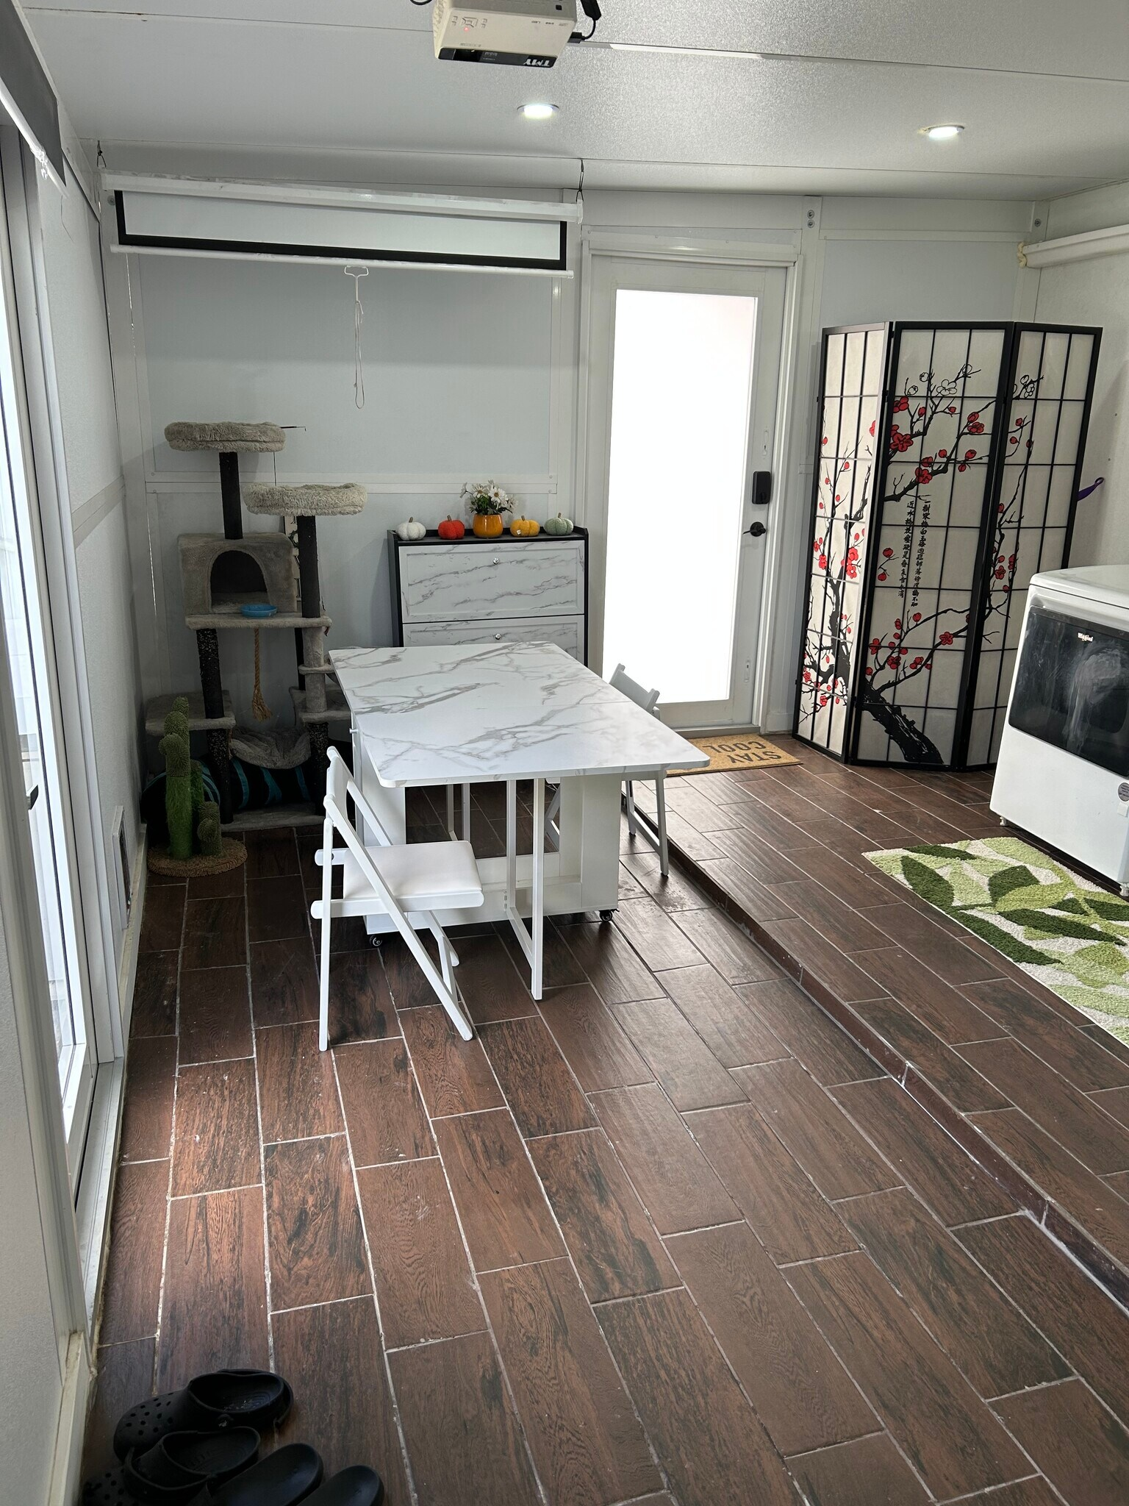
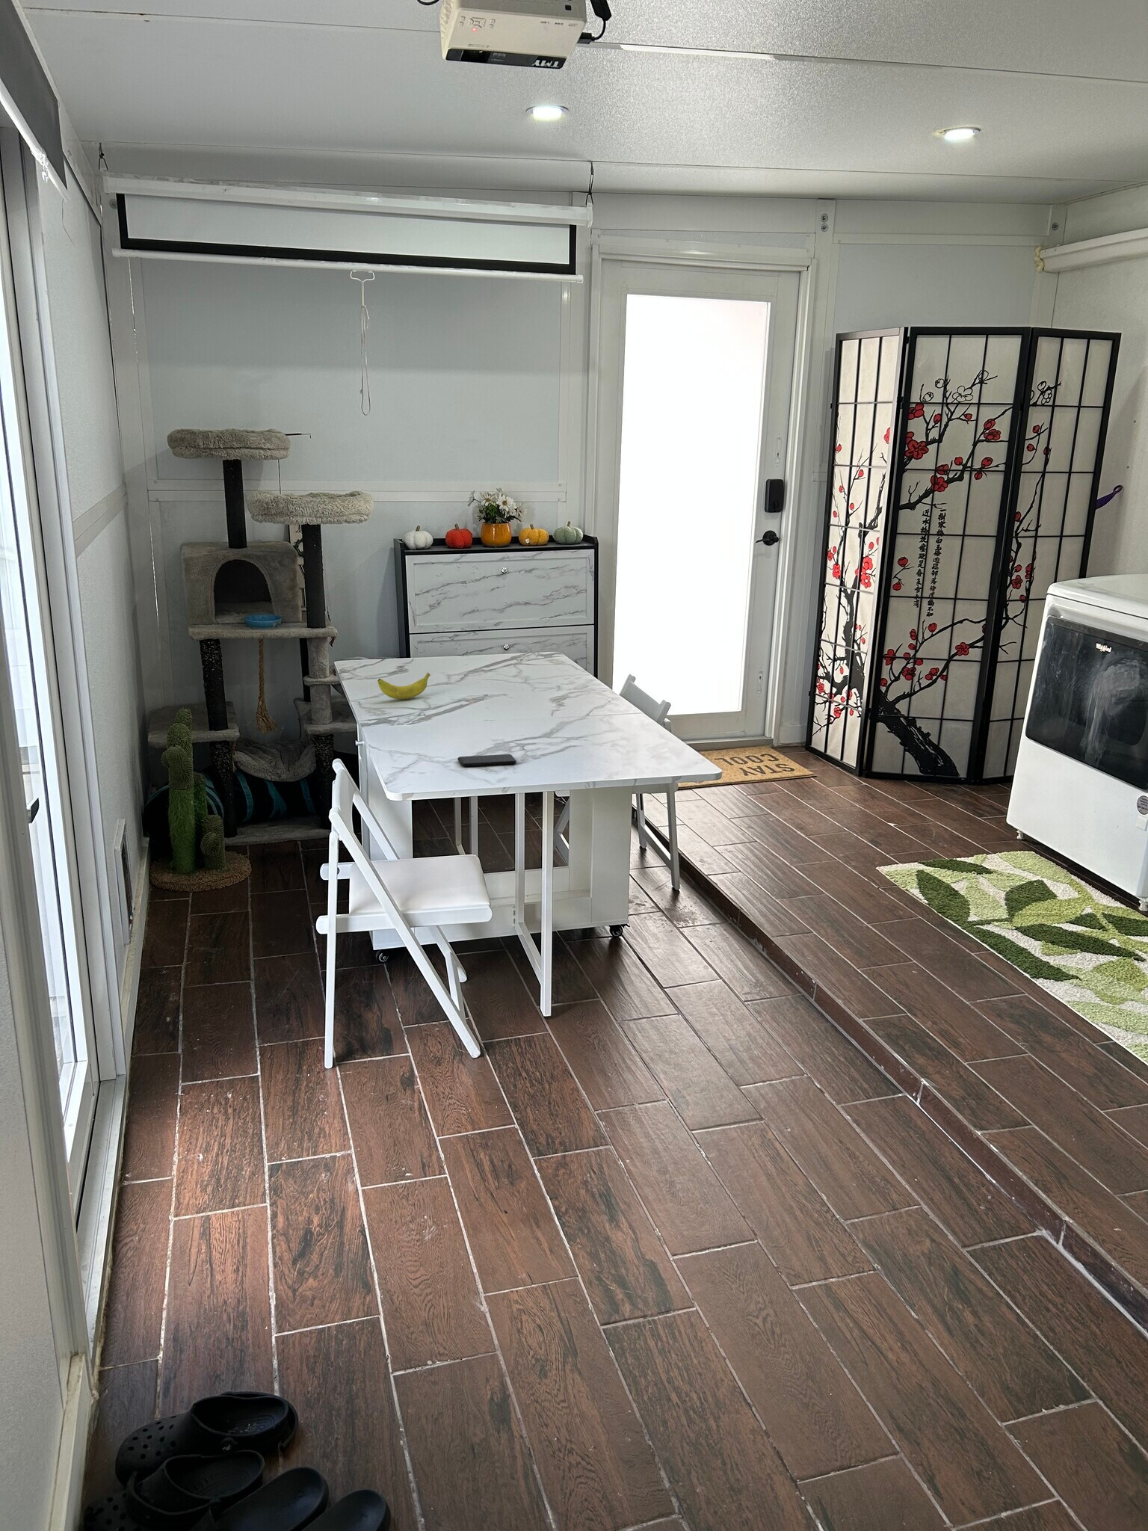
+ banana (404, 687)
+ smartphone (486, 759)
